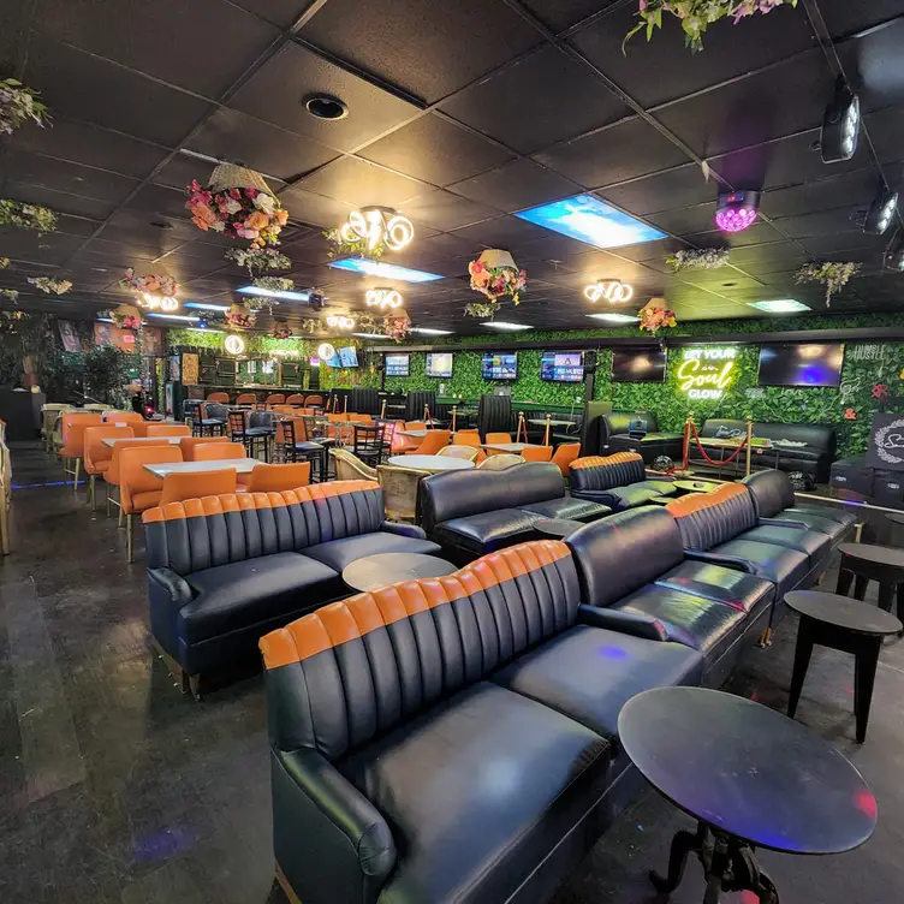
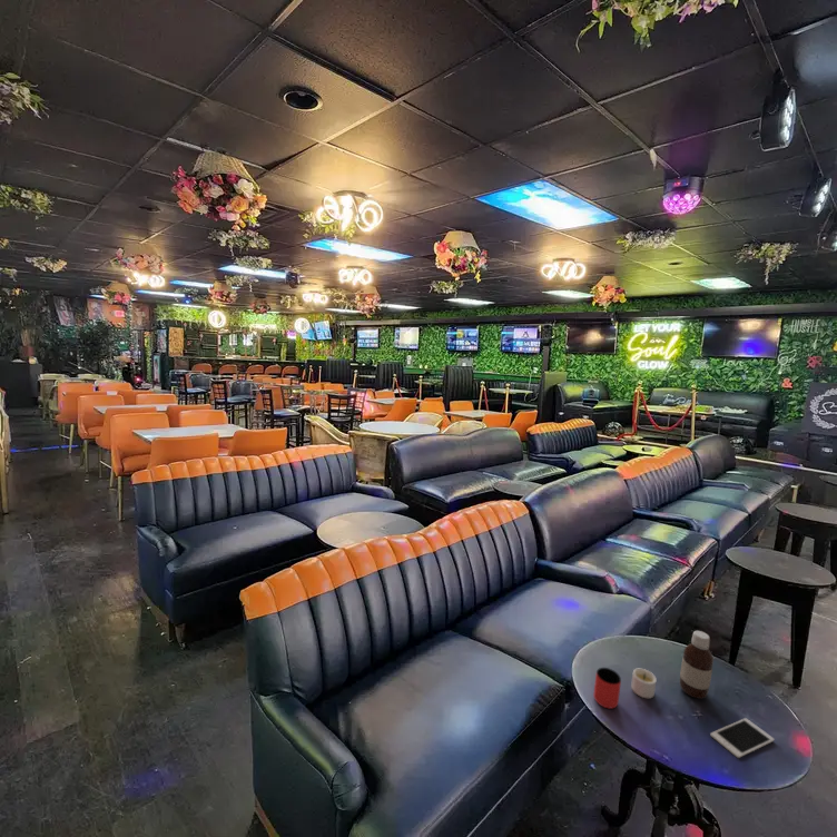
+ cell phone (741, 737)
+ cup (605, 685)
+ bottle (697, 662)
+ candle (644, 686)
